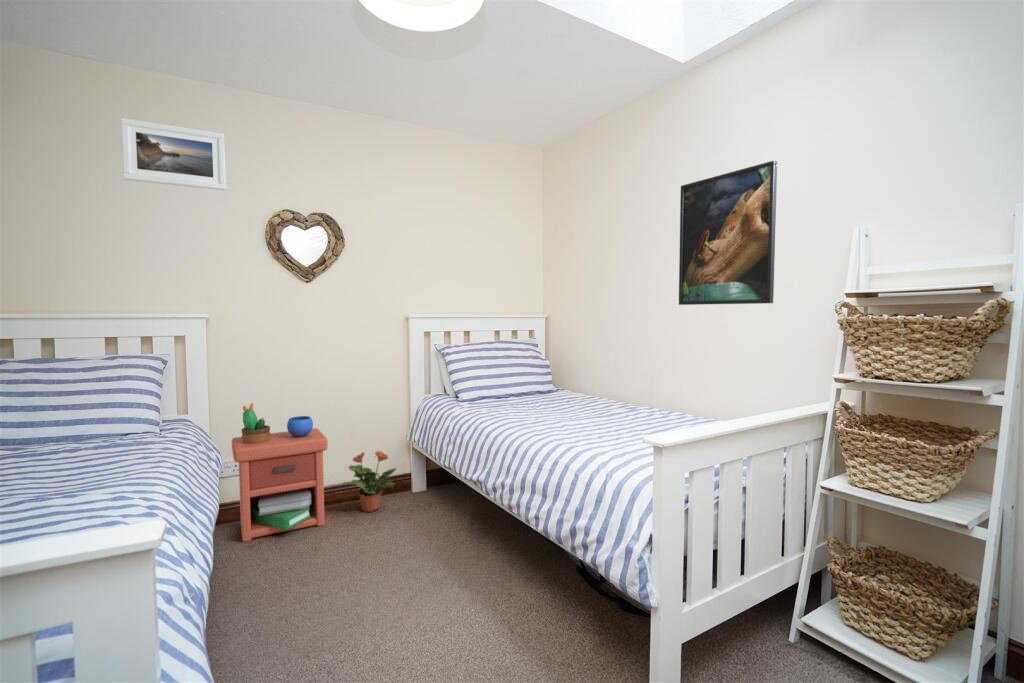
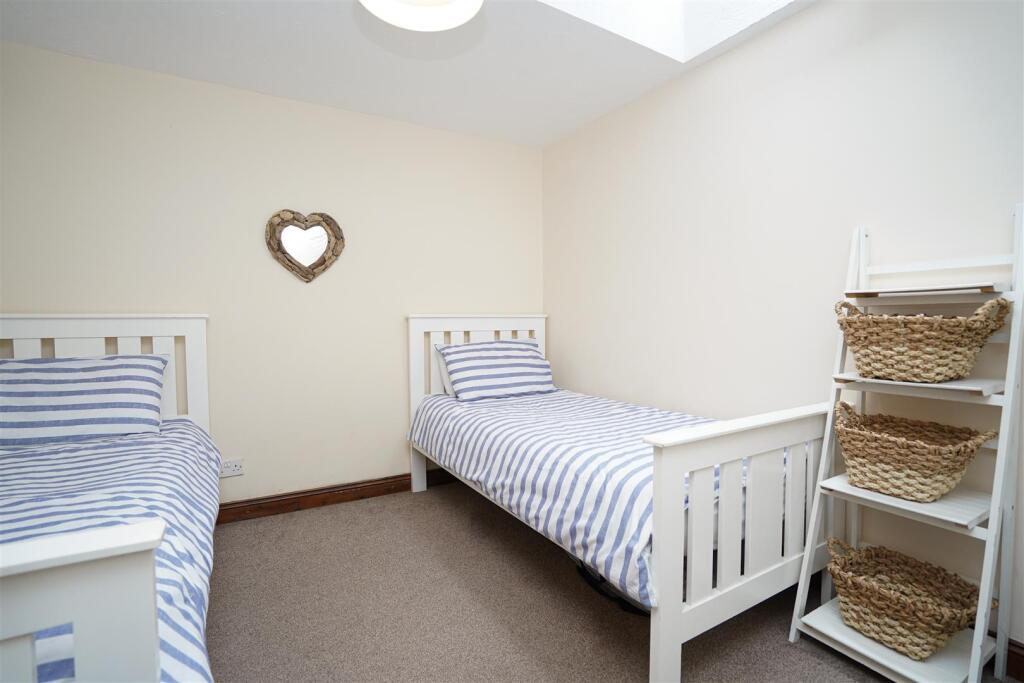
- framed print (175, 155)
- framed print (723, 239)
- potted plant (370, 479)
- nightstand (280, 464)
